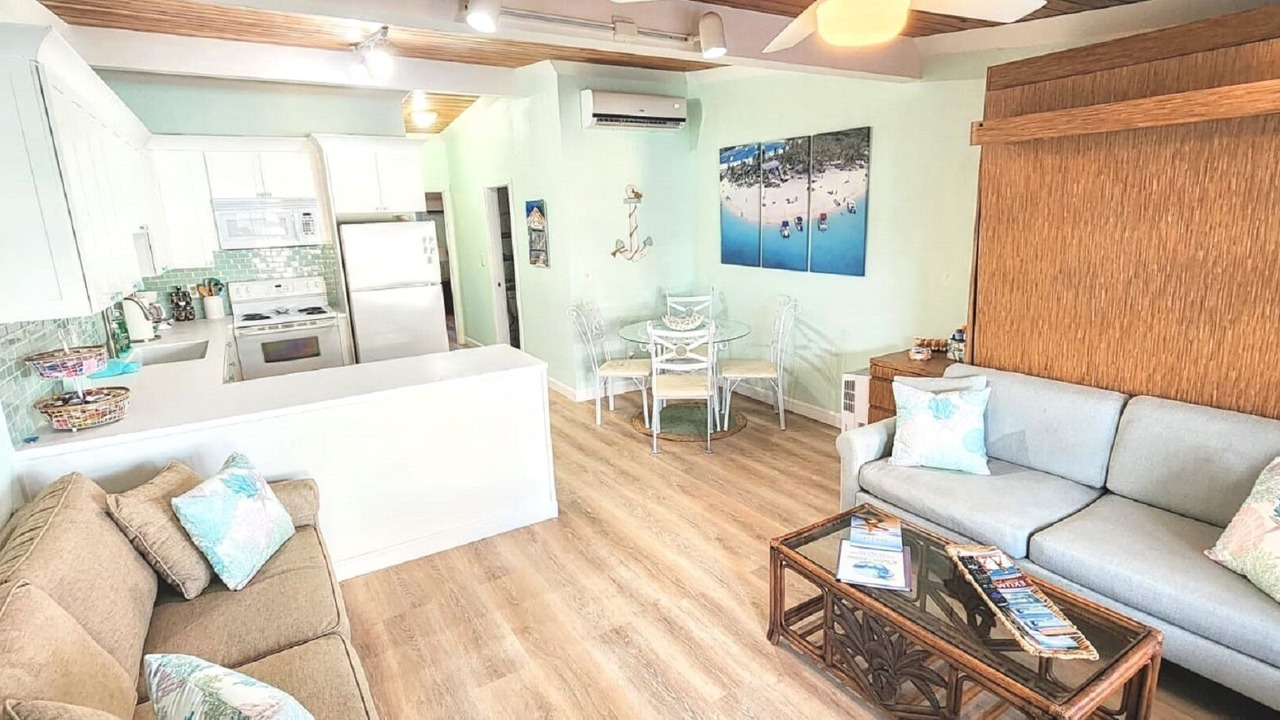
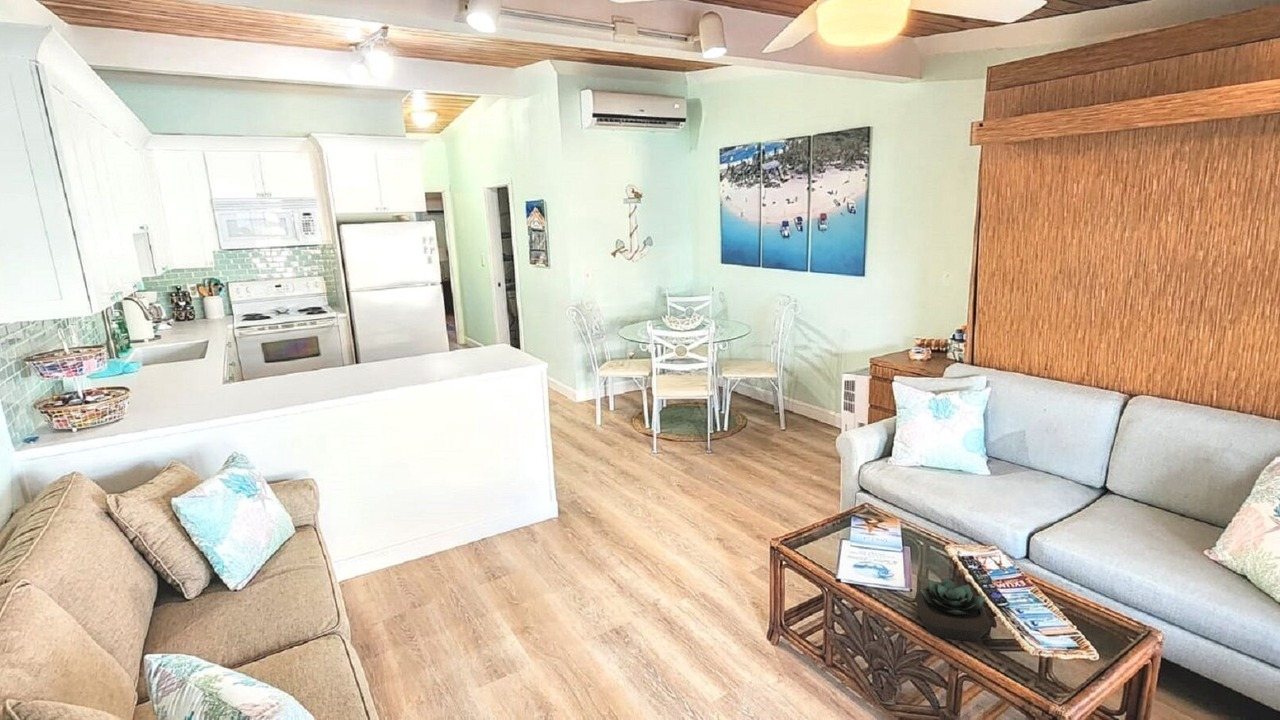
+ succulent plant (951, 607)
